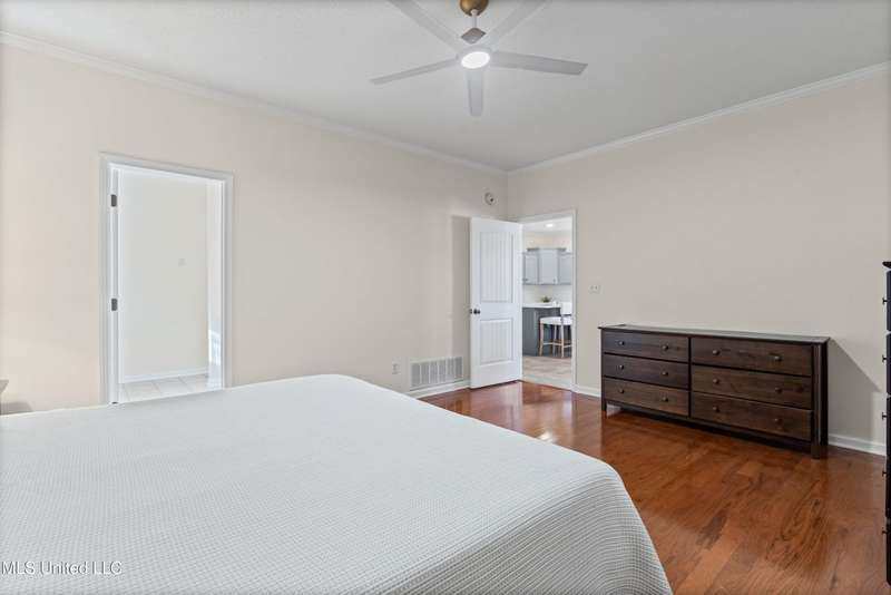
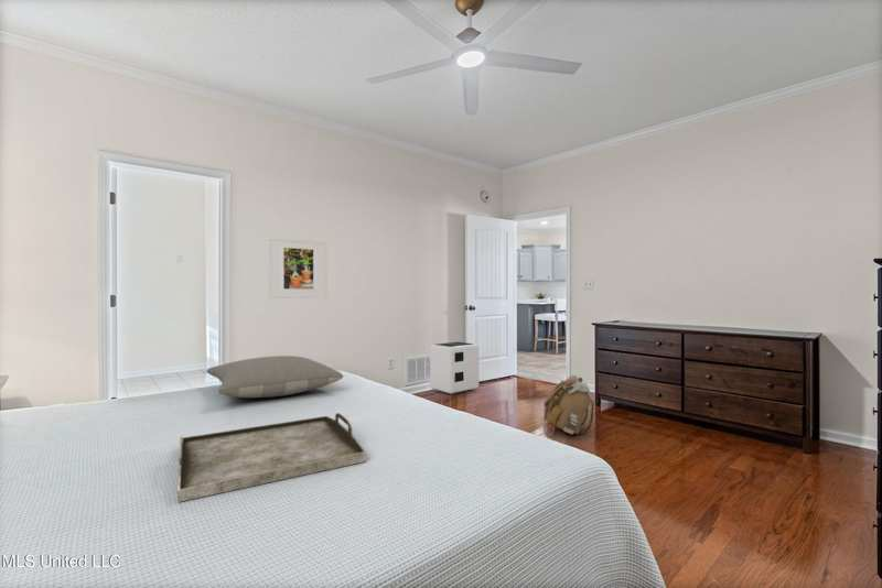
+ backpack (566, 403)
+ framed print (298, 269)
+ serving tray (269, 440)
+ pillow (272, 373)
+ air purifier (454, 367)
